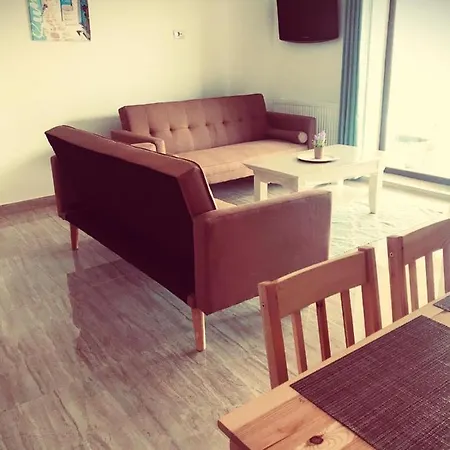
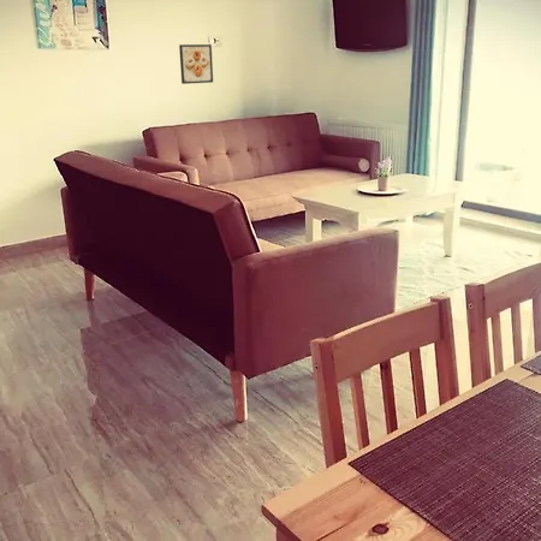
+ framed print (196, 64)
